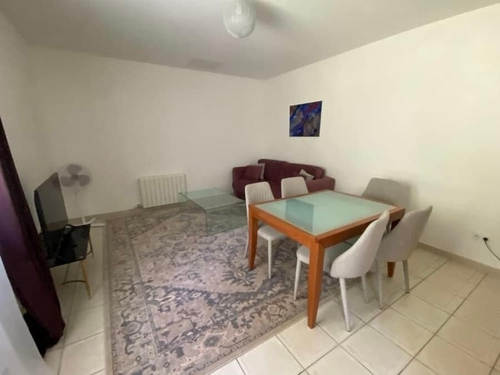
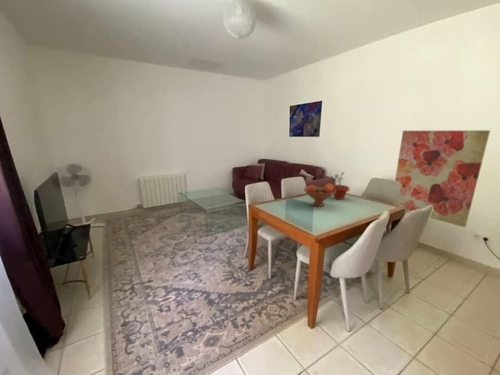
+ potted plant (339, 185)
+ fruit bowl (319, 194)
+ wall art (432, 175)
